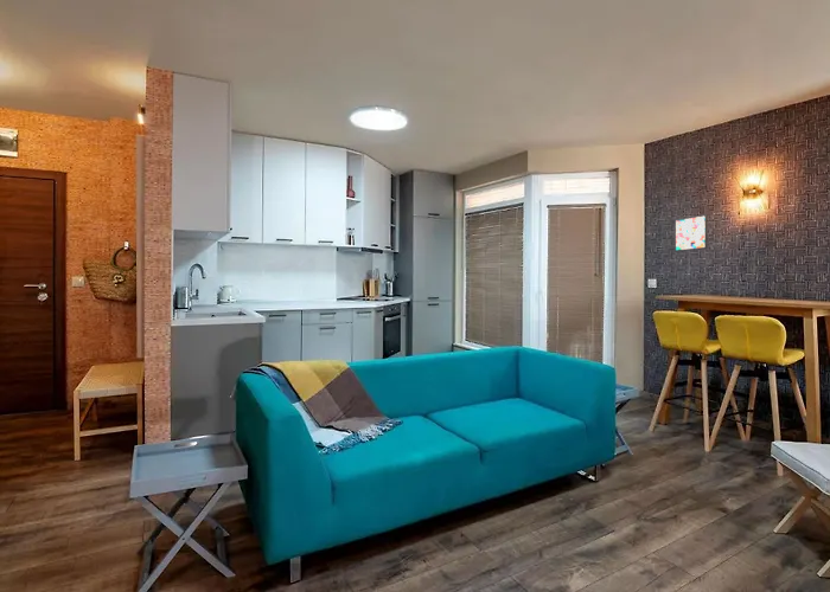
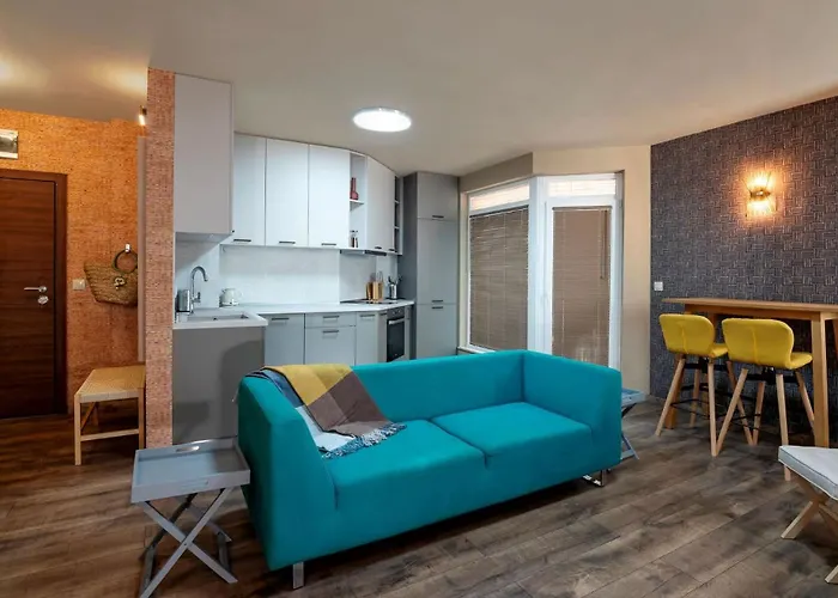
- wall art (690, 233)
